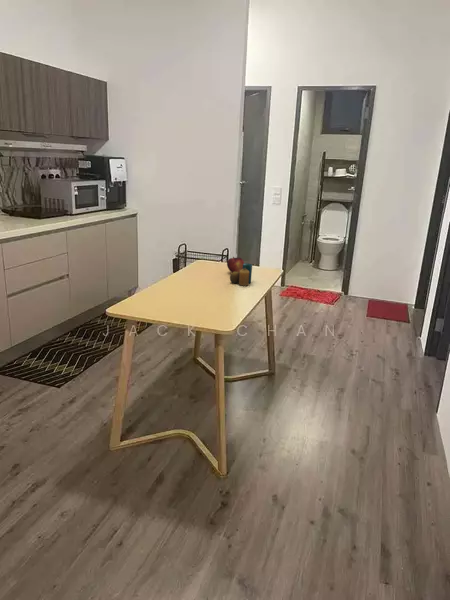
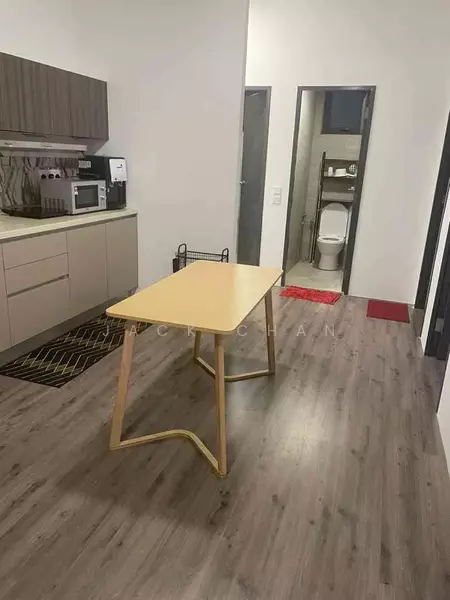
- fruit (236, 264)
- candle (241, 273)
